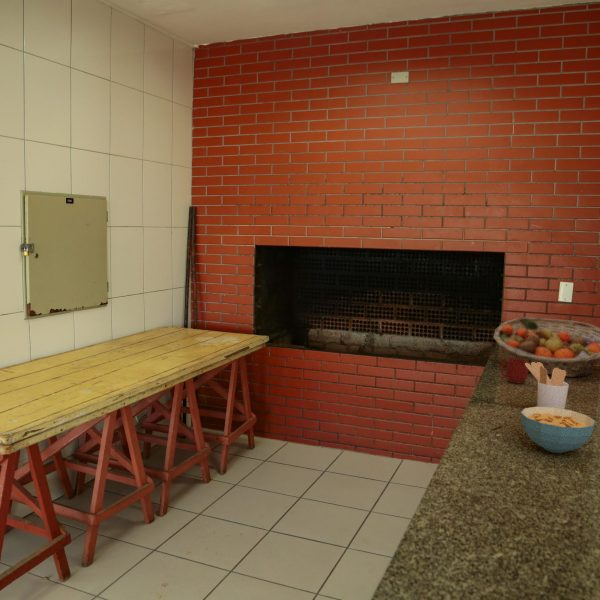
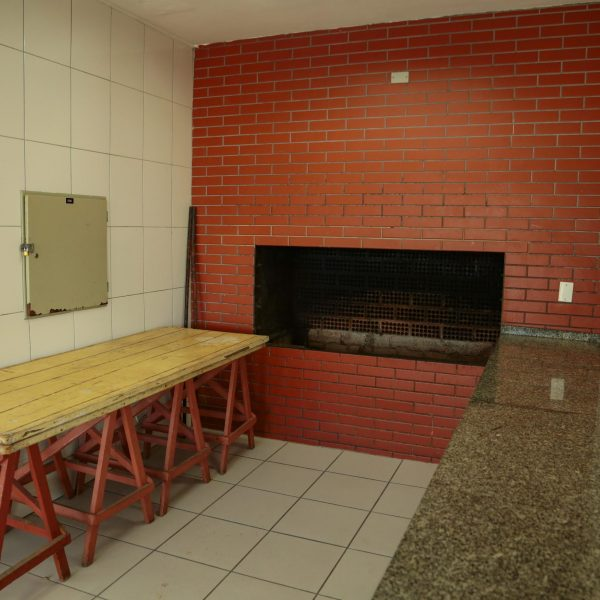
- mug (513, 371)
- cereal bowl (555, 433)
- utensil holder (545, 389)
- fruit basket (550, 345)
